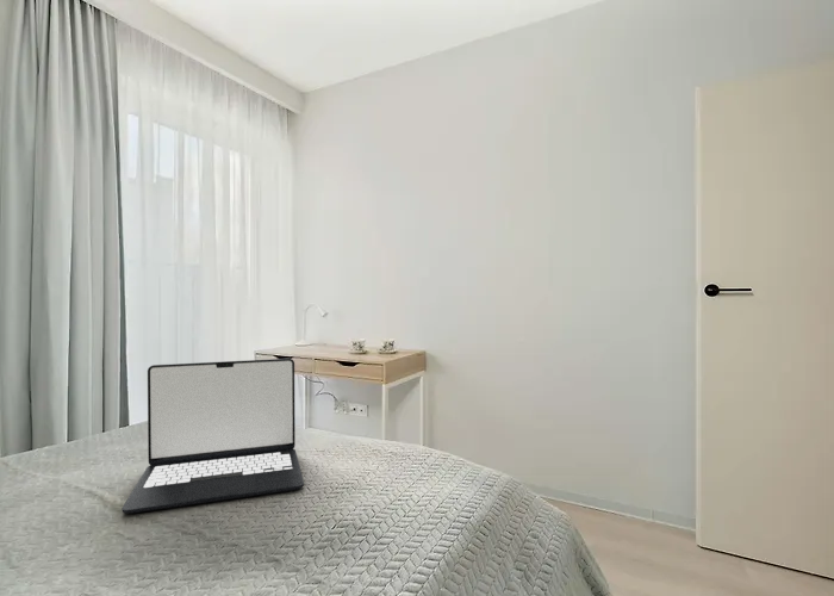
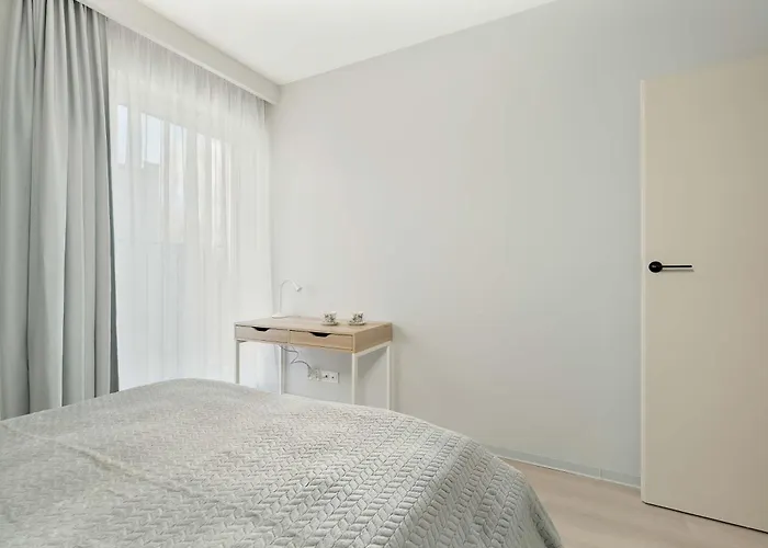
- laptop (222, 423)
